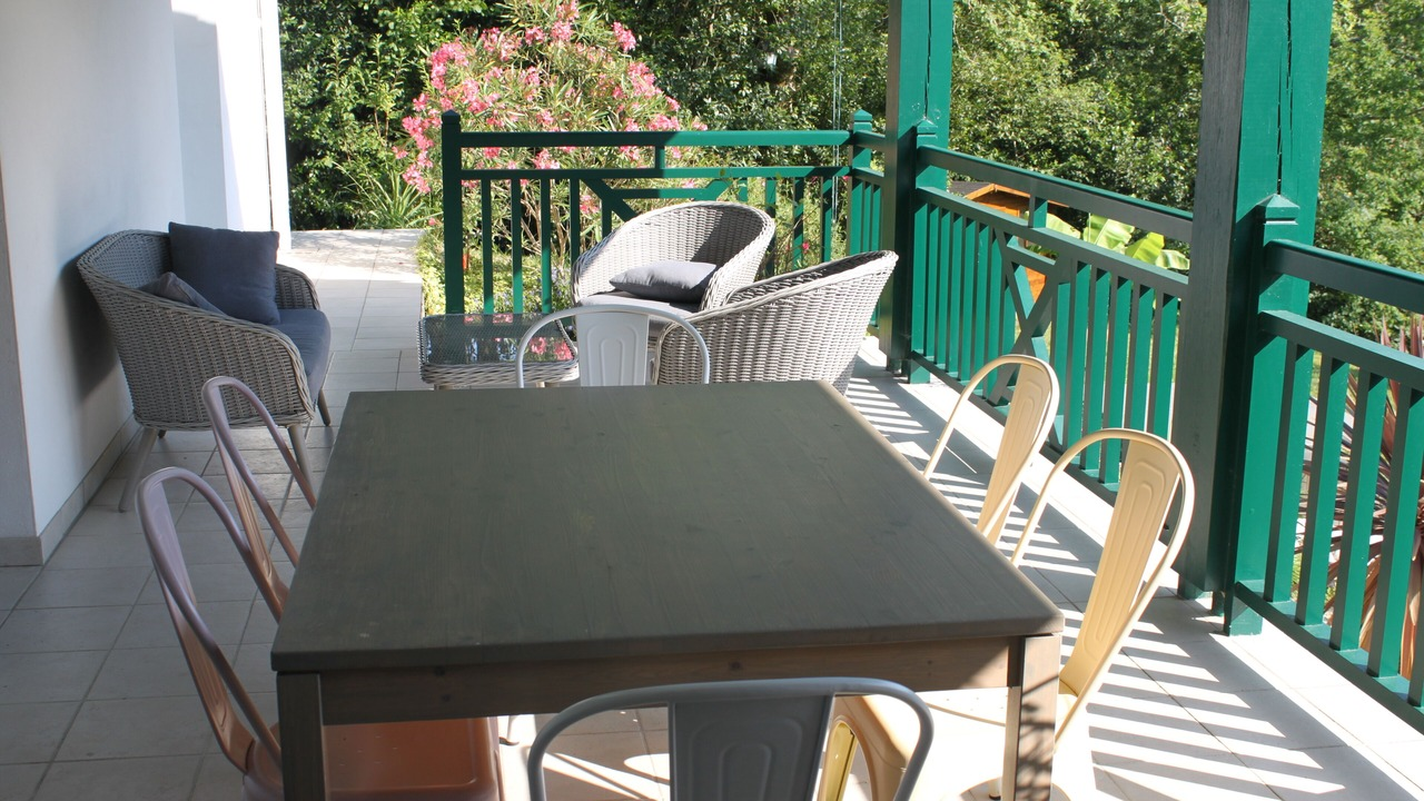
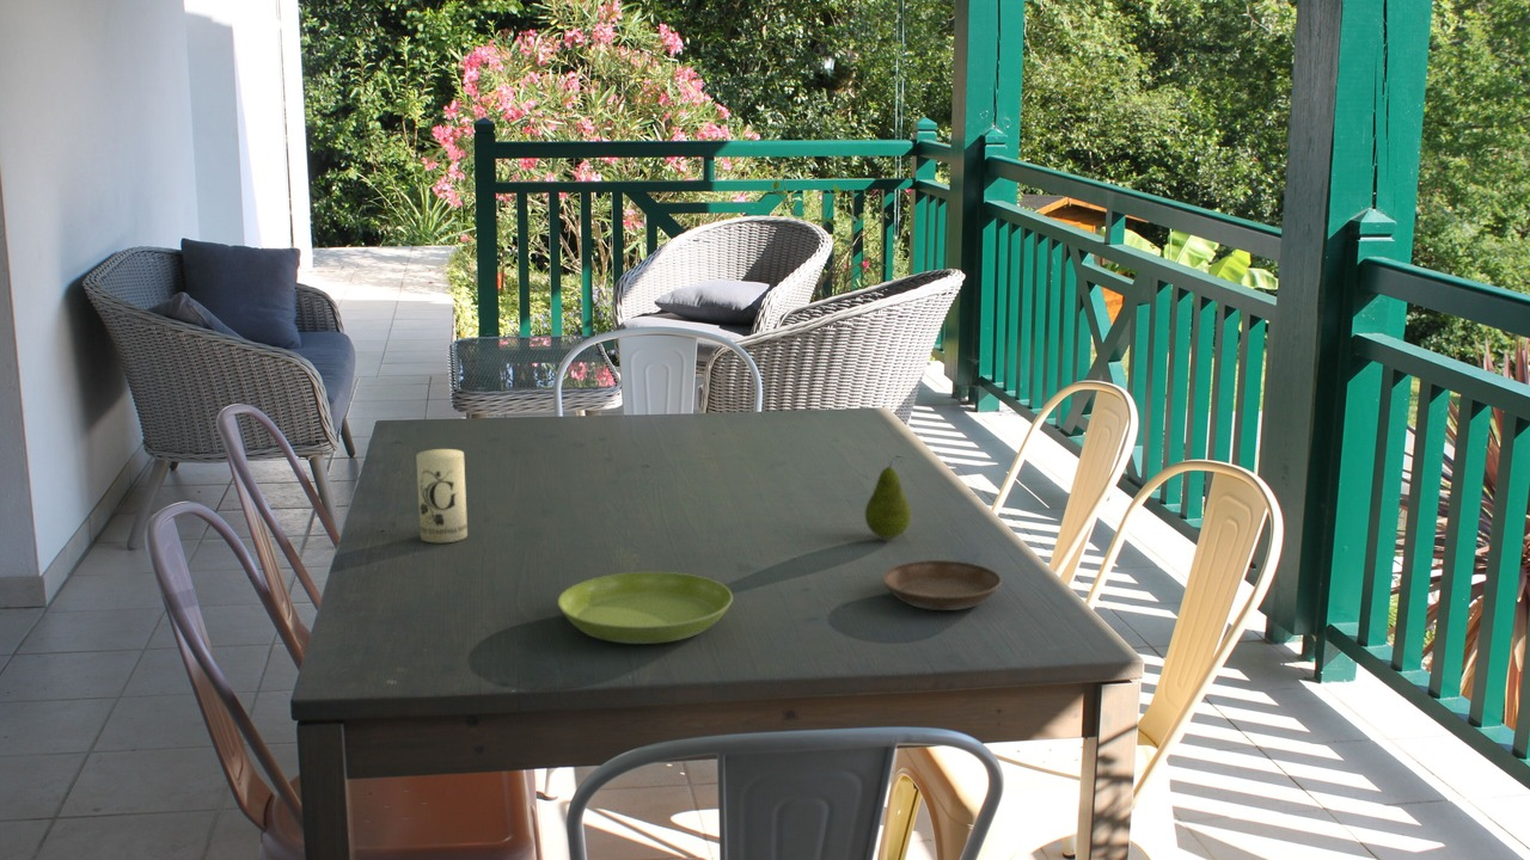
+ saucer (941, 586)
+ candle (441, 494)
+ saucer (645, 609)
+ fruit (888, 497)
